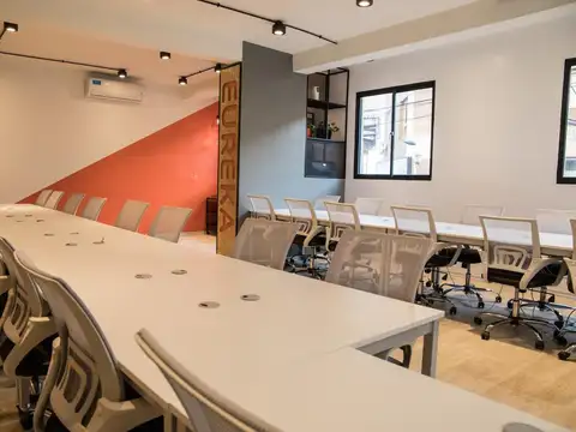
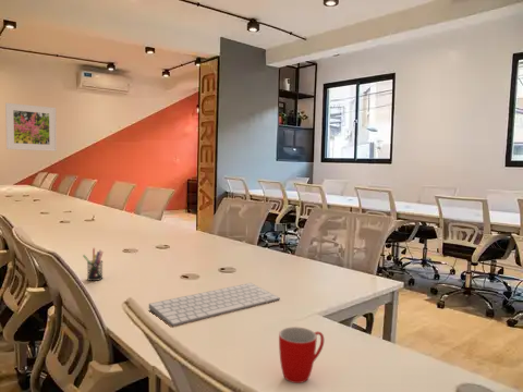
+ pen holder (93, 264)
+ computer keyboard (217, 301)
+ mug (303, 354)
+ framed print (32, 127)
